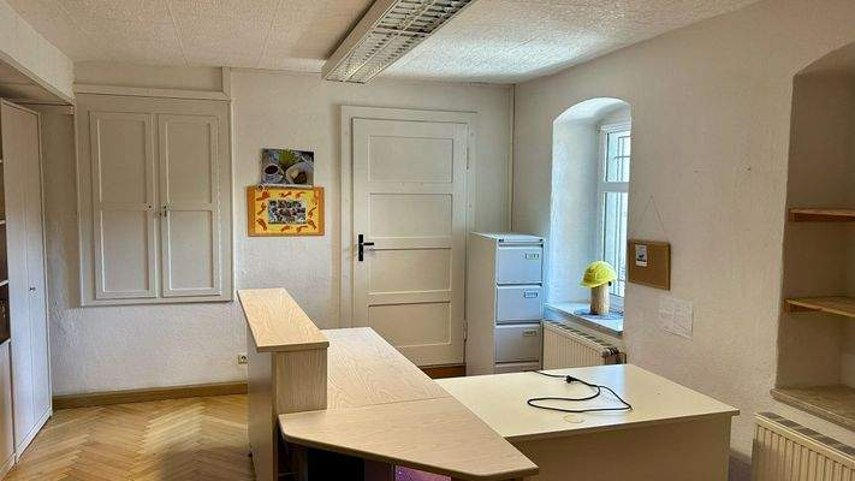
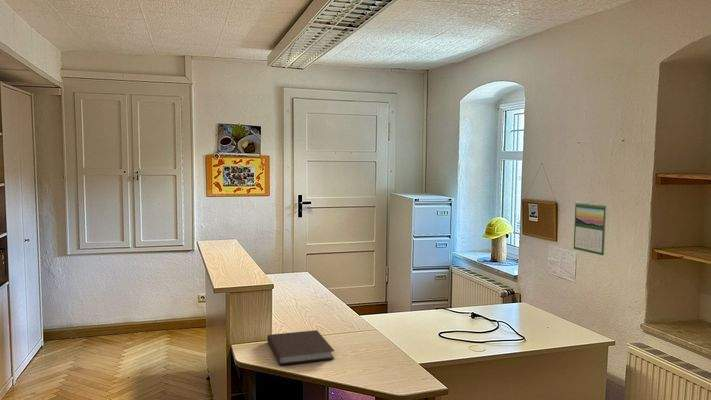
+ notebook (299, 346)
+ calendar (589, 227)
